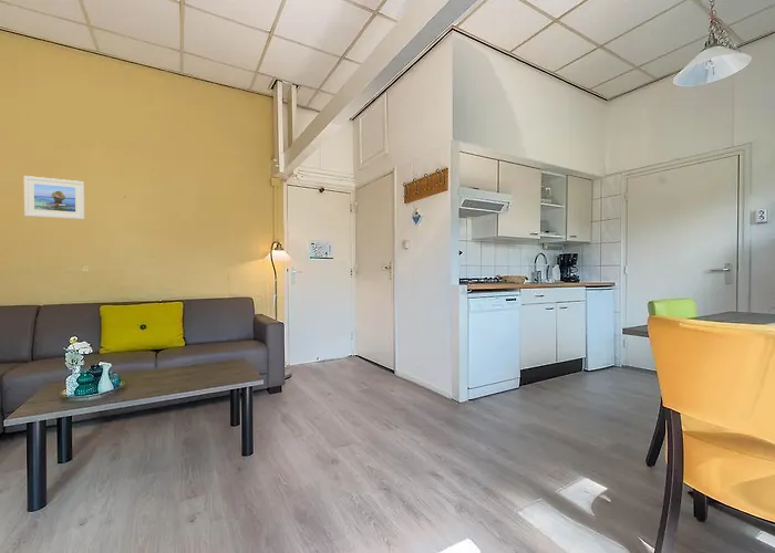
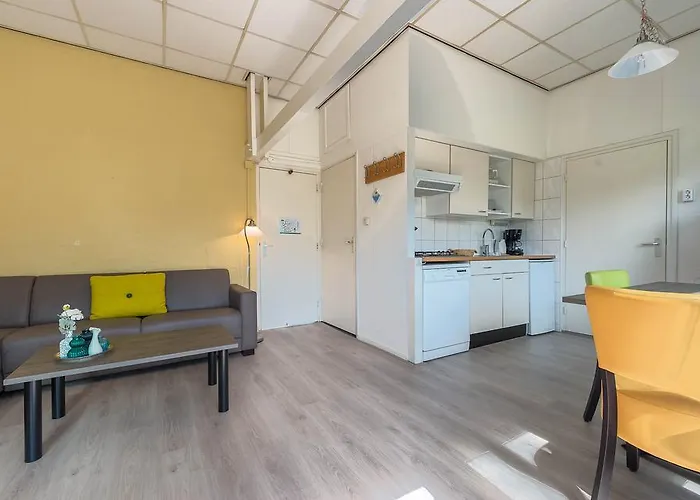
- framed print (55, 198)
